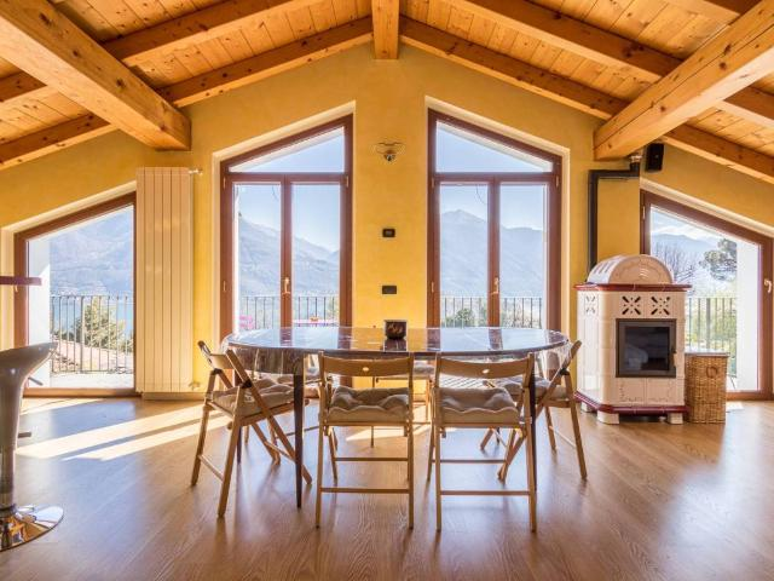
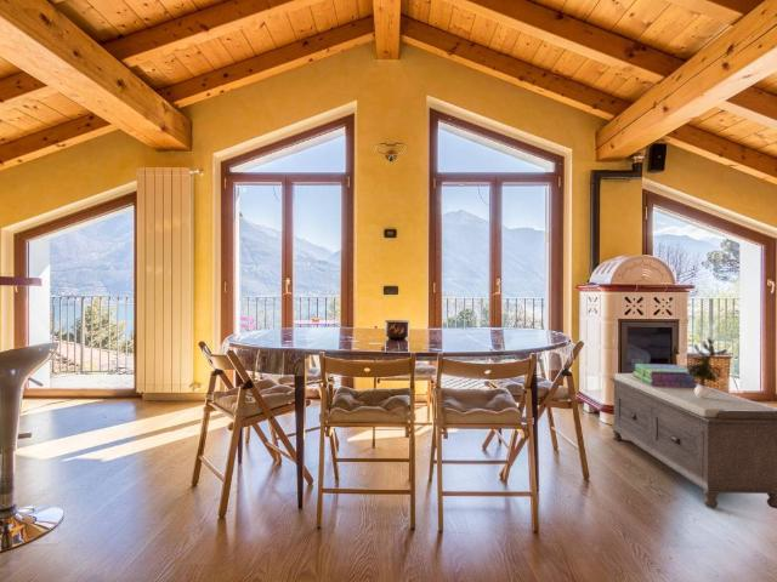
+ potted plant (707, 366)
+ bench (681, 427)
+ stack of books (663, 373)
